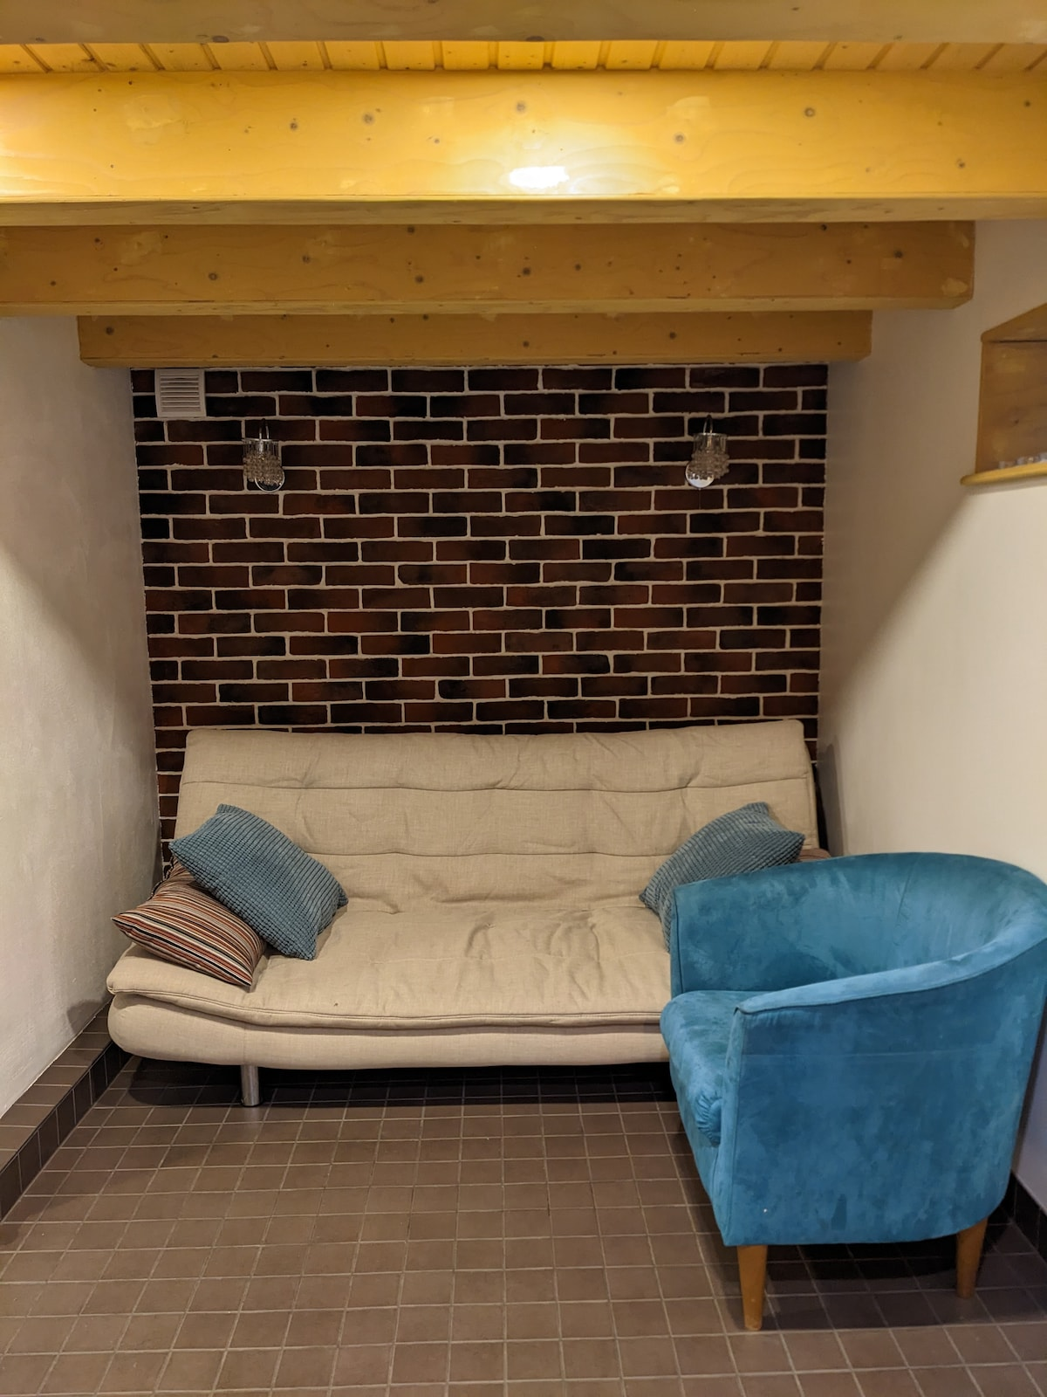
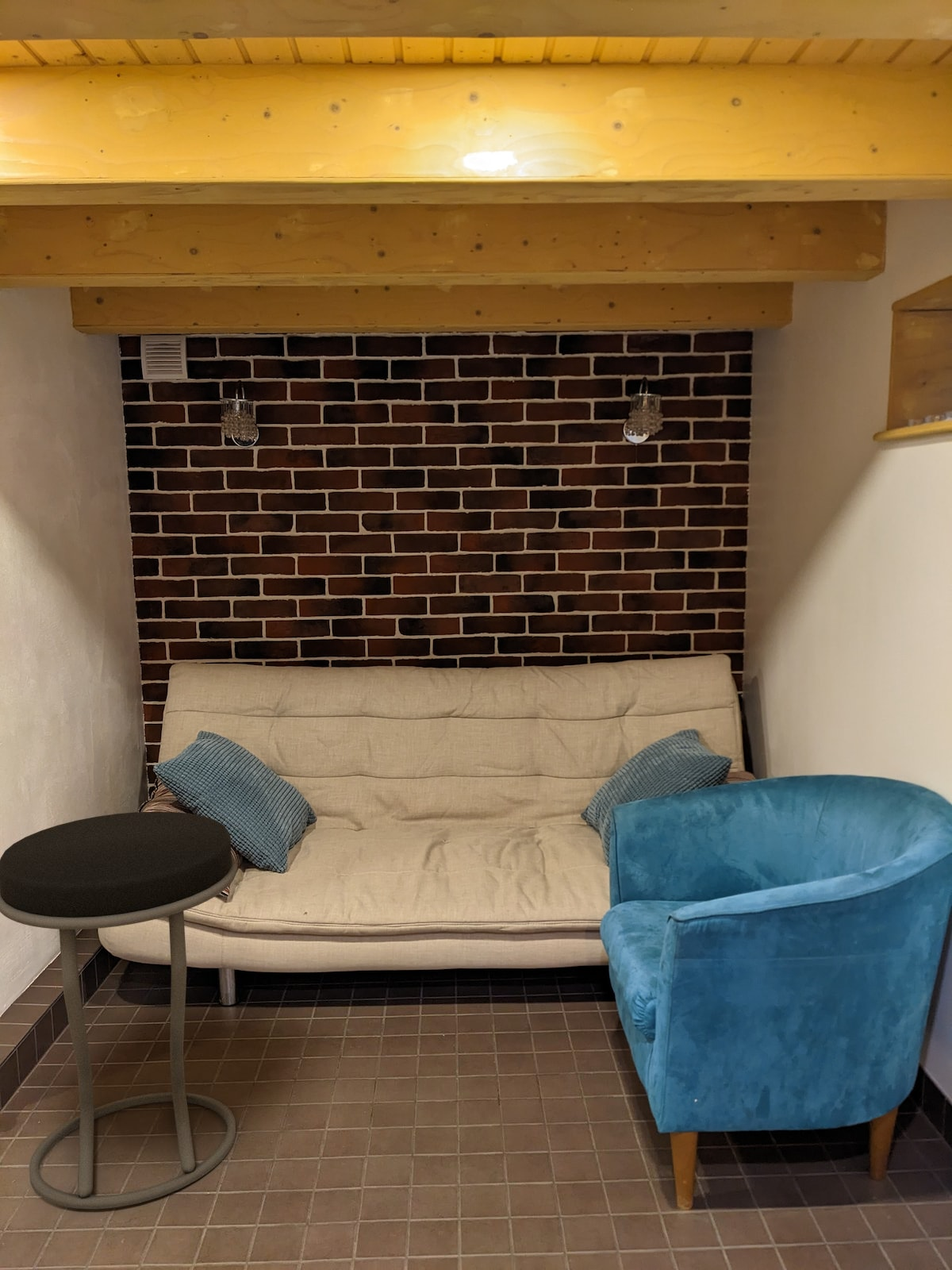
+ stool (171, 998)
